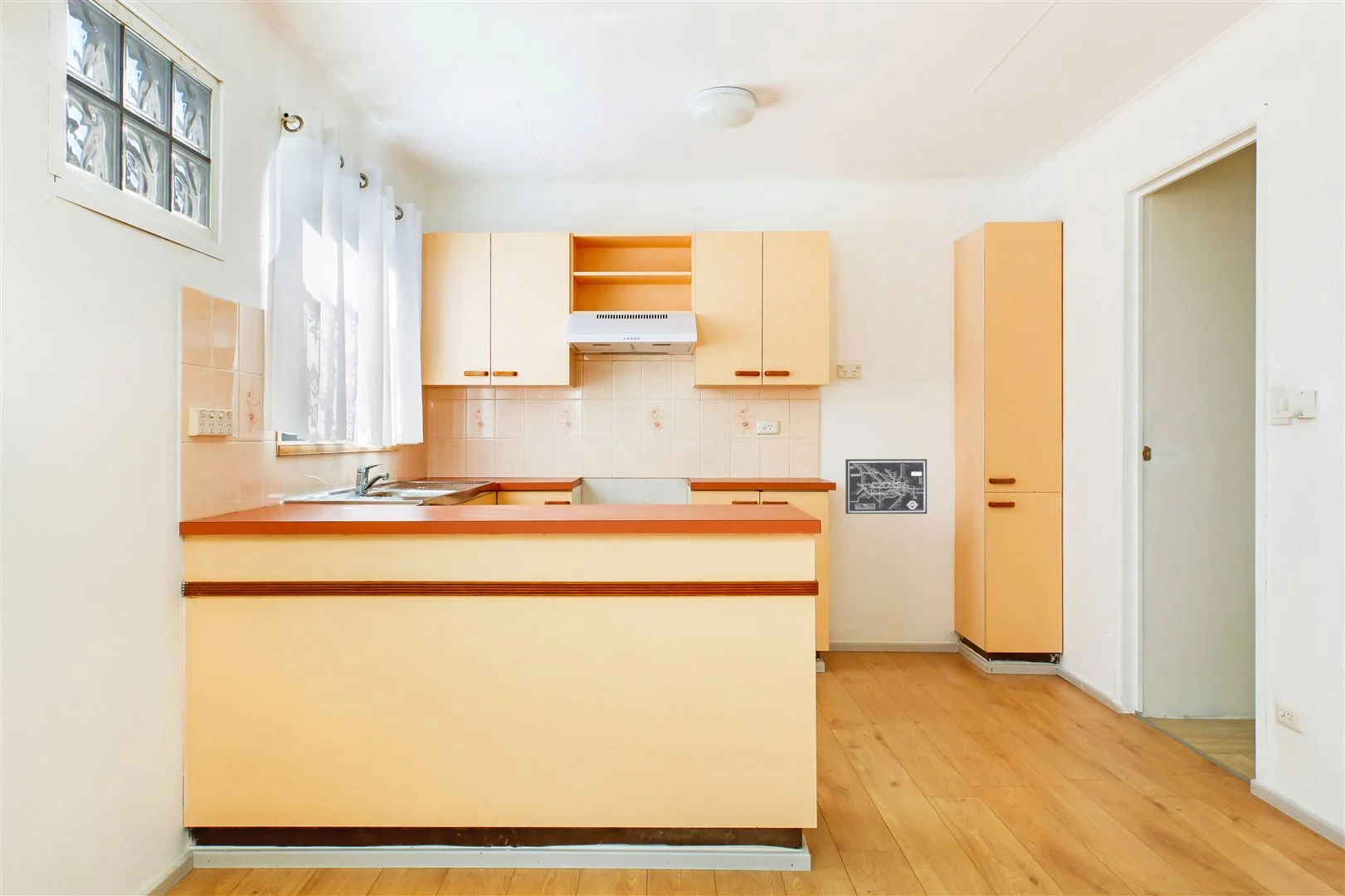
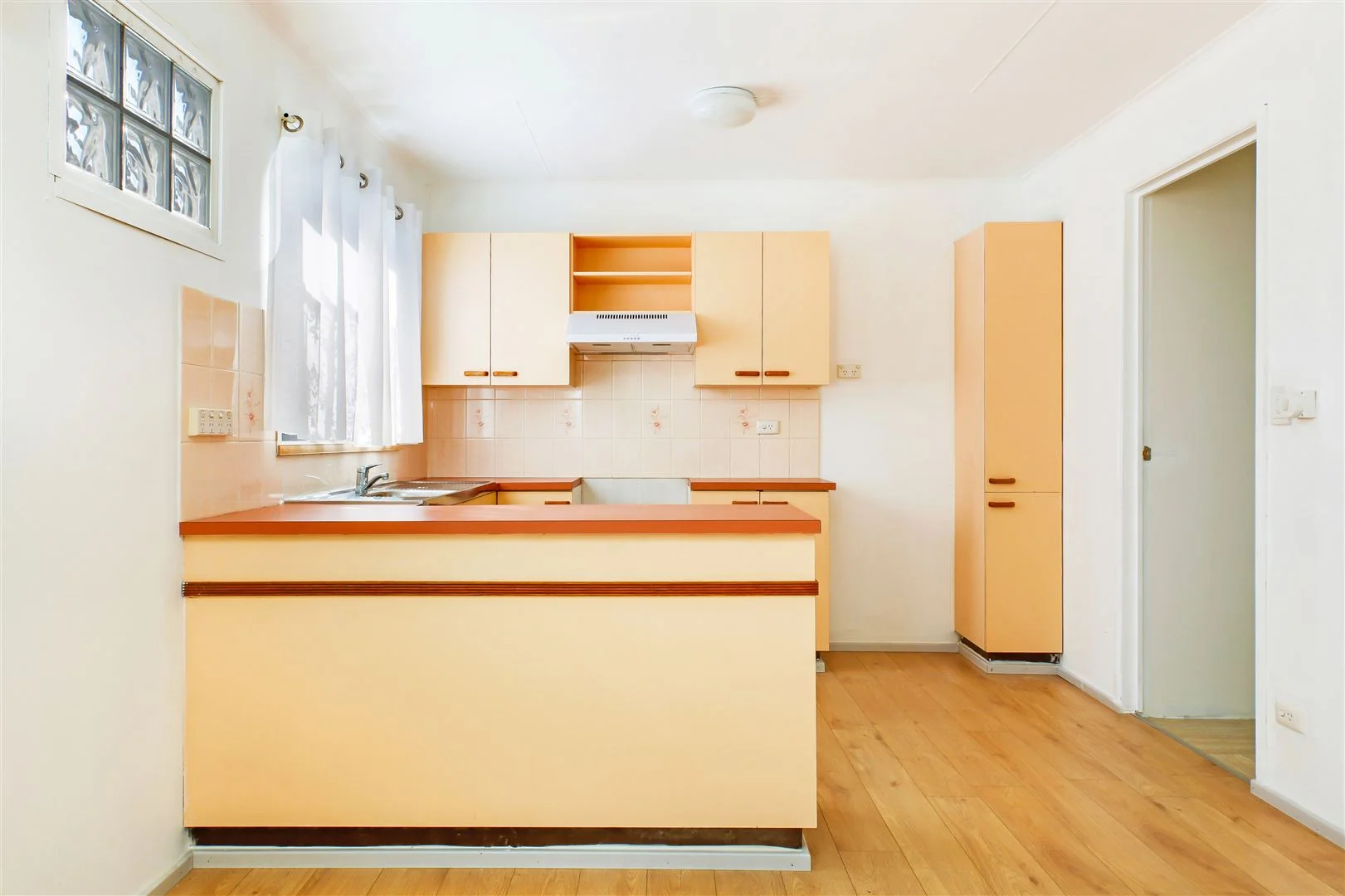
- wall art (885, 486)
